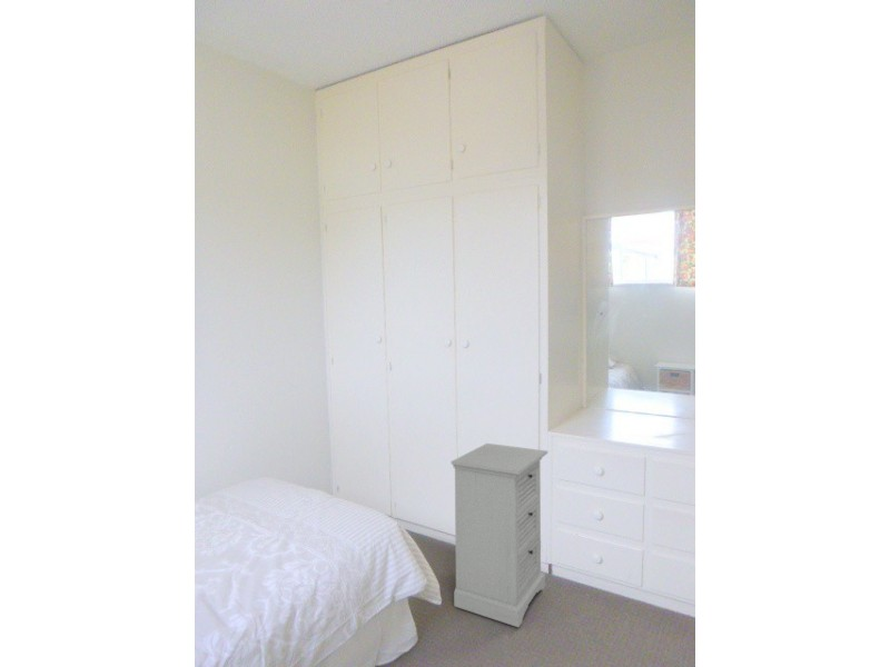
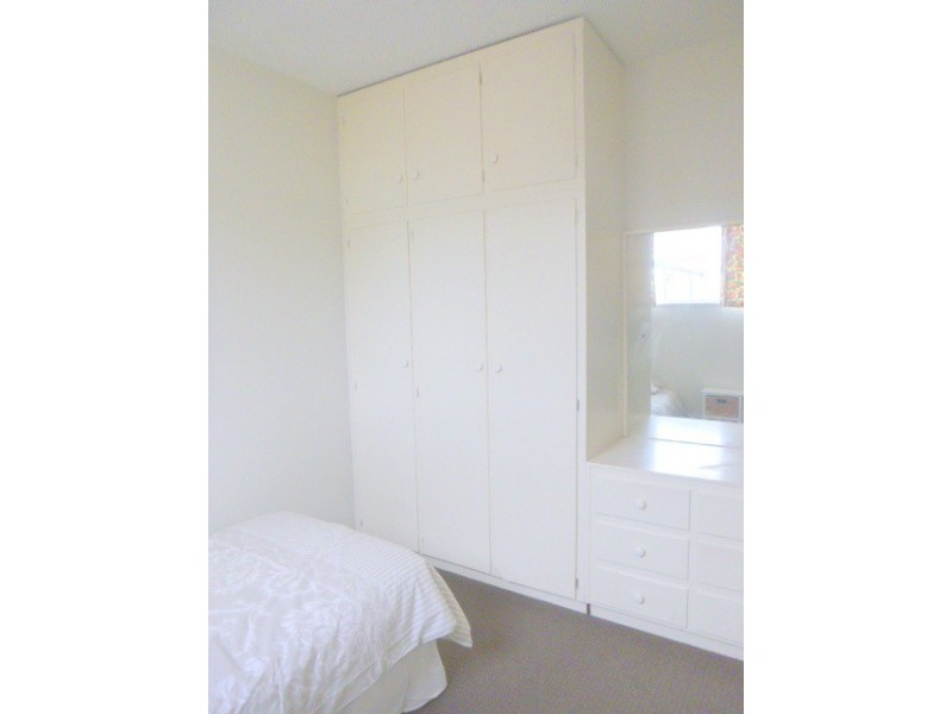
- nightstand (502, 526)
